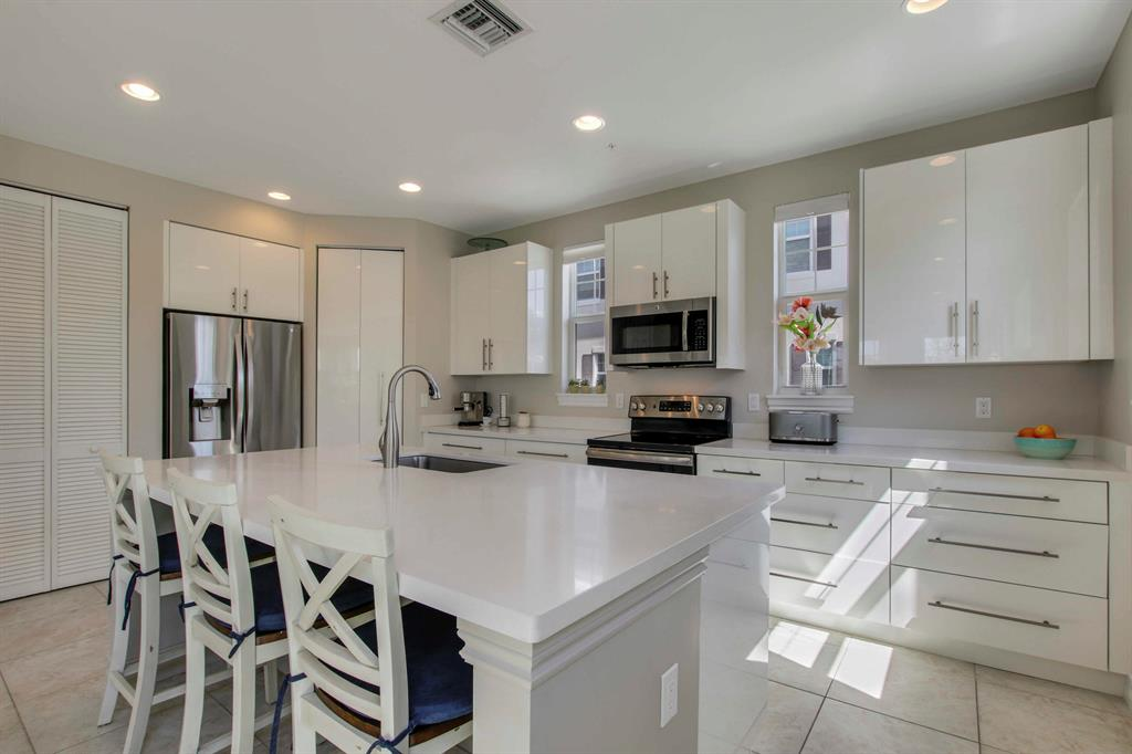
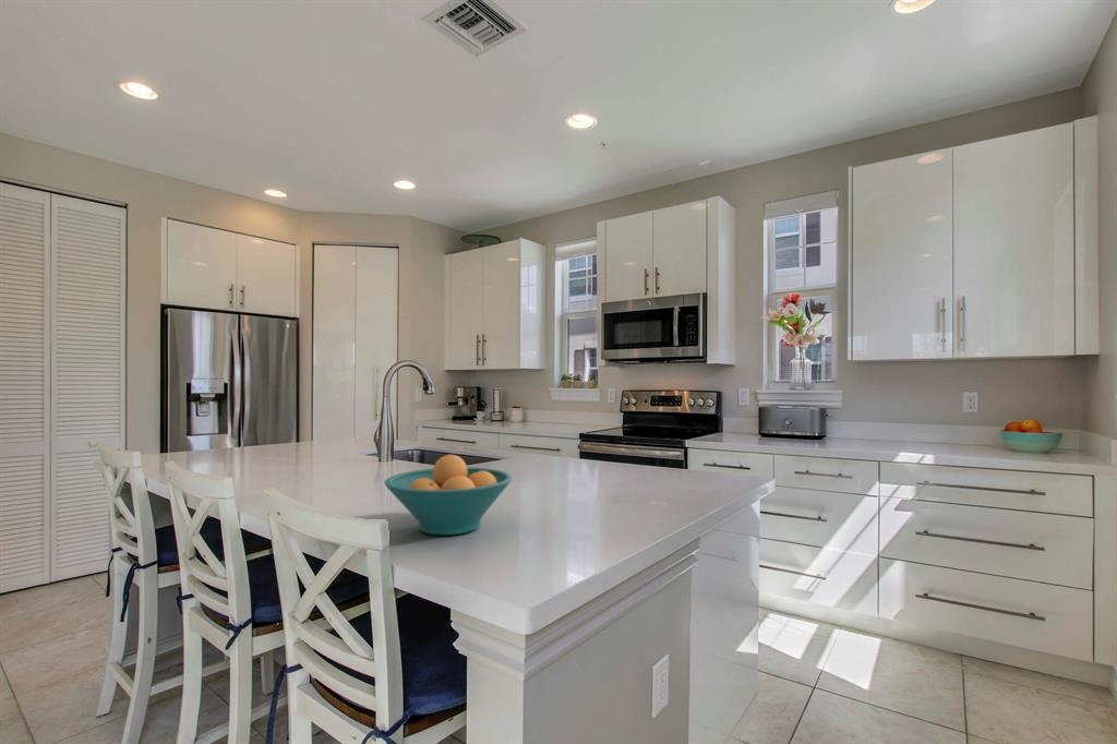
+ fruit bowl (449, 491)
